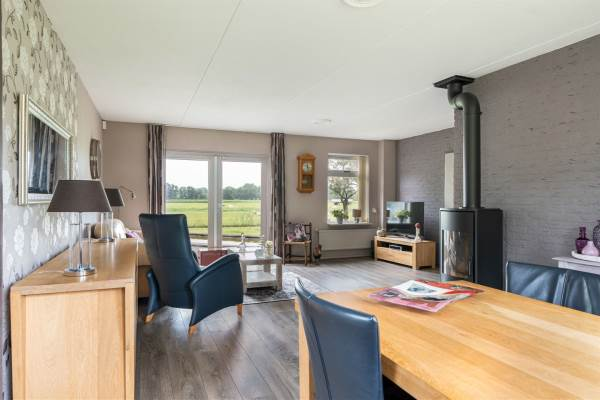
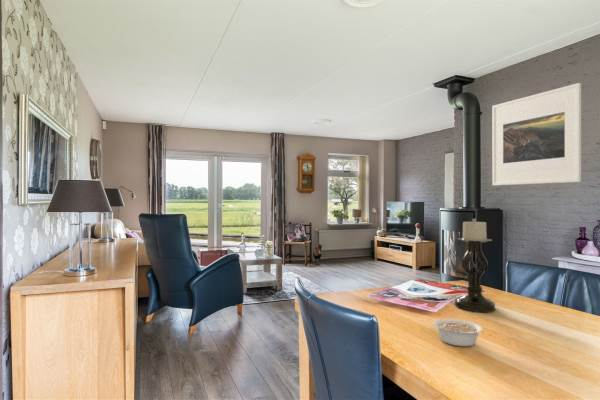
+ candle holder (474, 262)
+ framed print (531, 139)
+ legume (459, 331)
